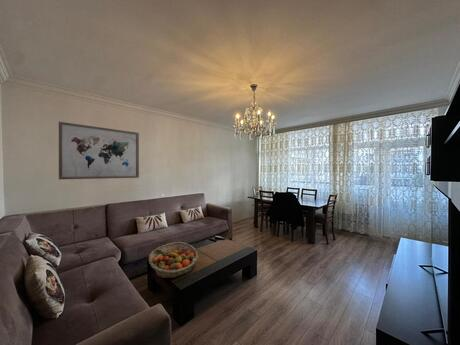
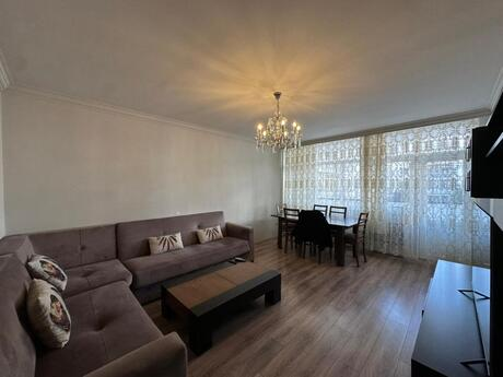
- fruit basket (174, 259)
- wall art (103, 153)
